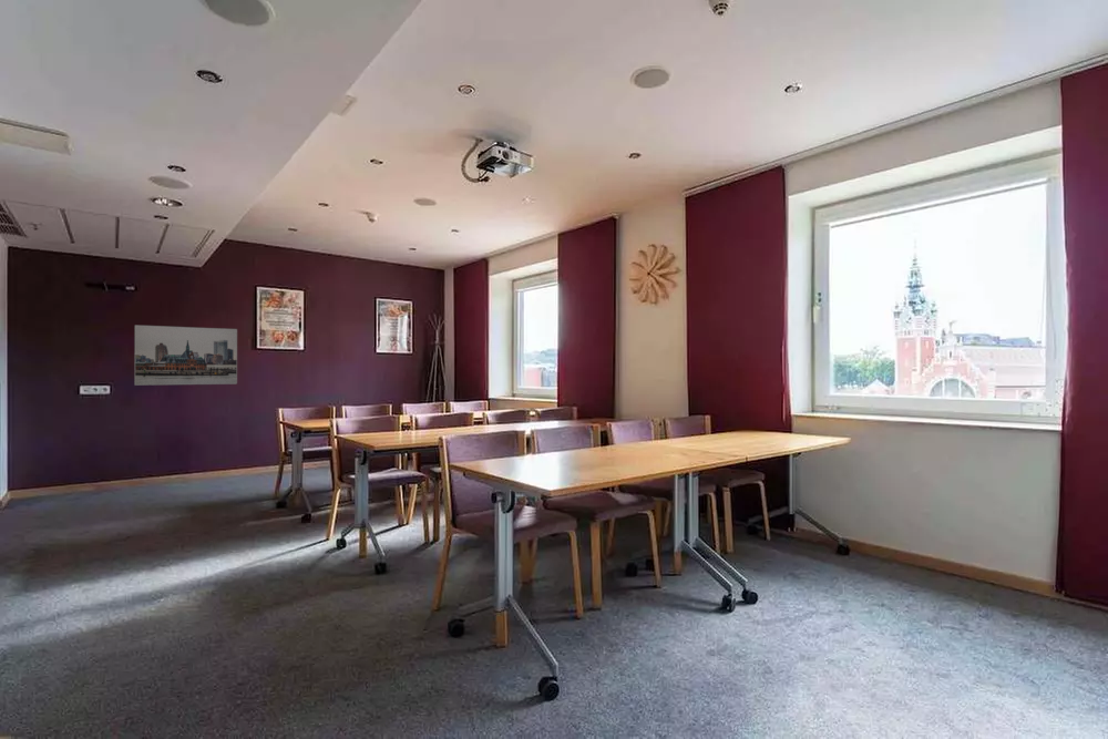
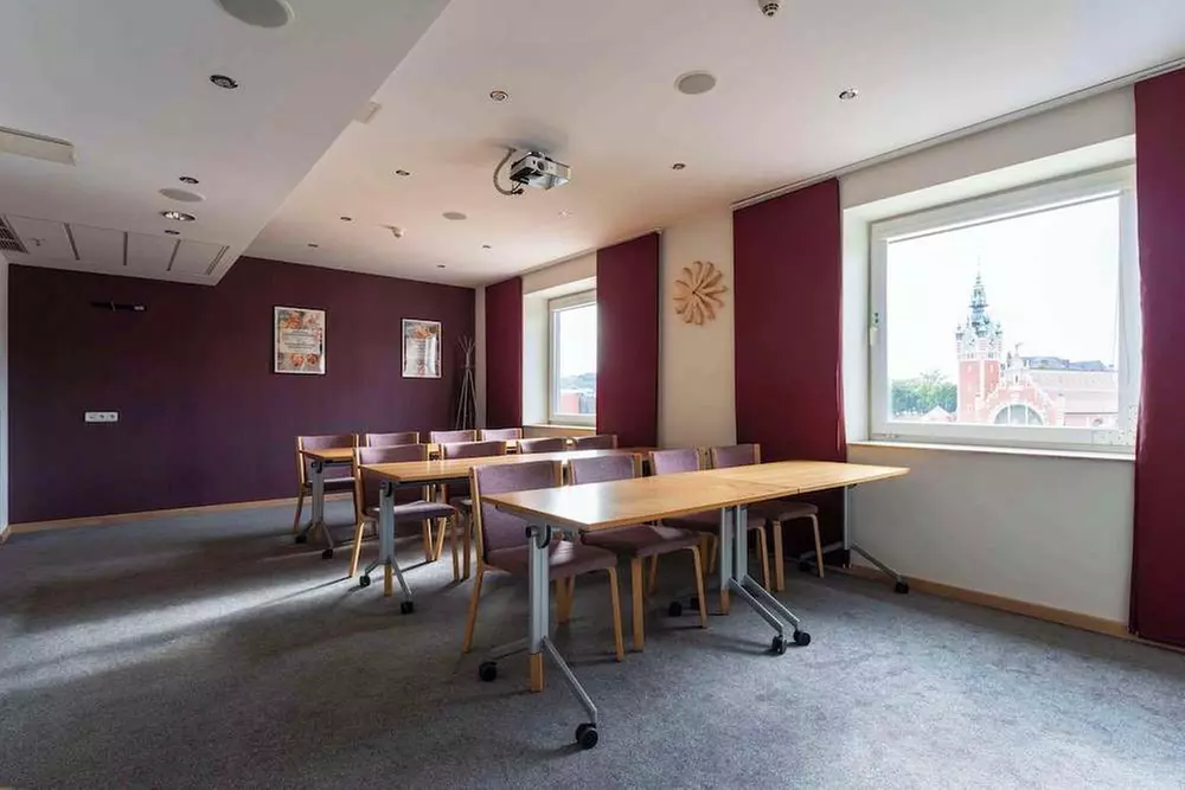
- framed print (187, 356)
